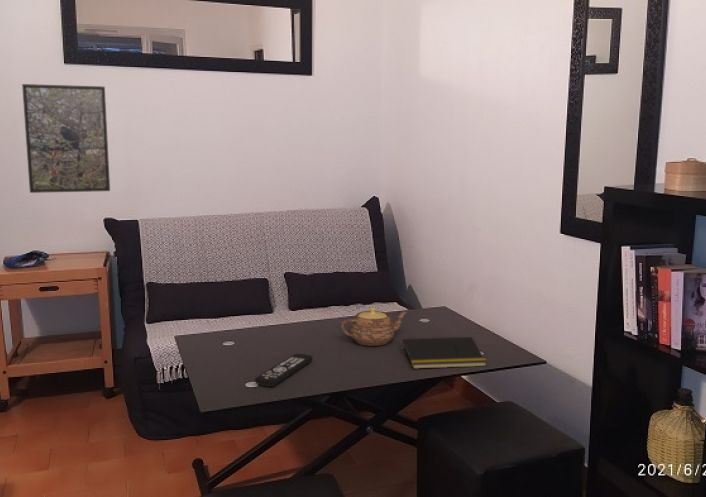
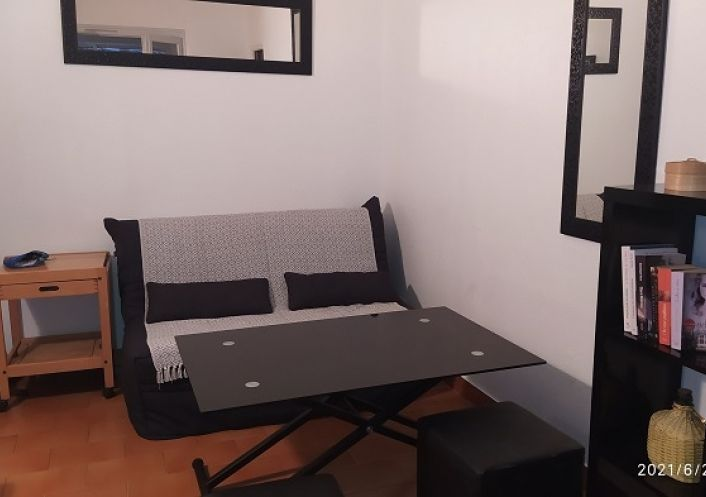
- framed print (67, 139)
- teapot (374, 324)
- notepad (443, 352)
- remote control (285, 369)
